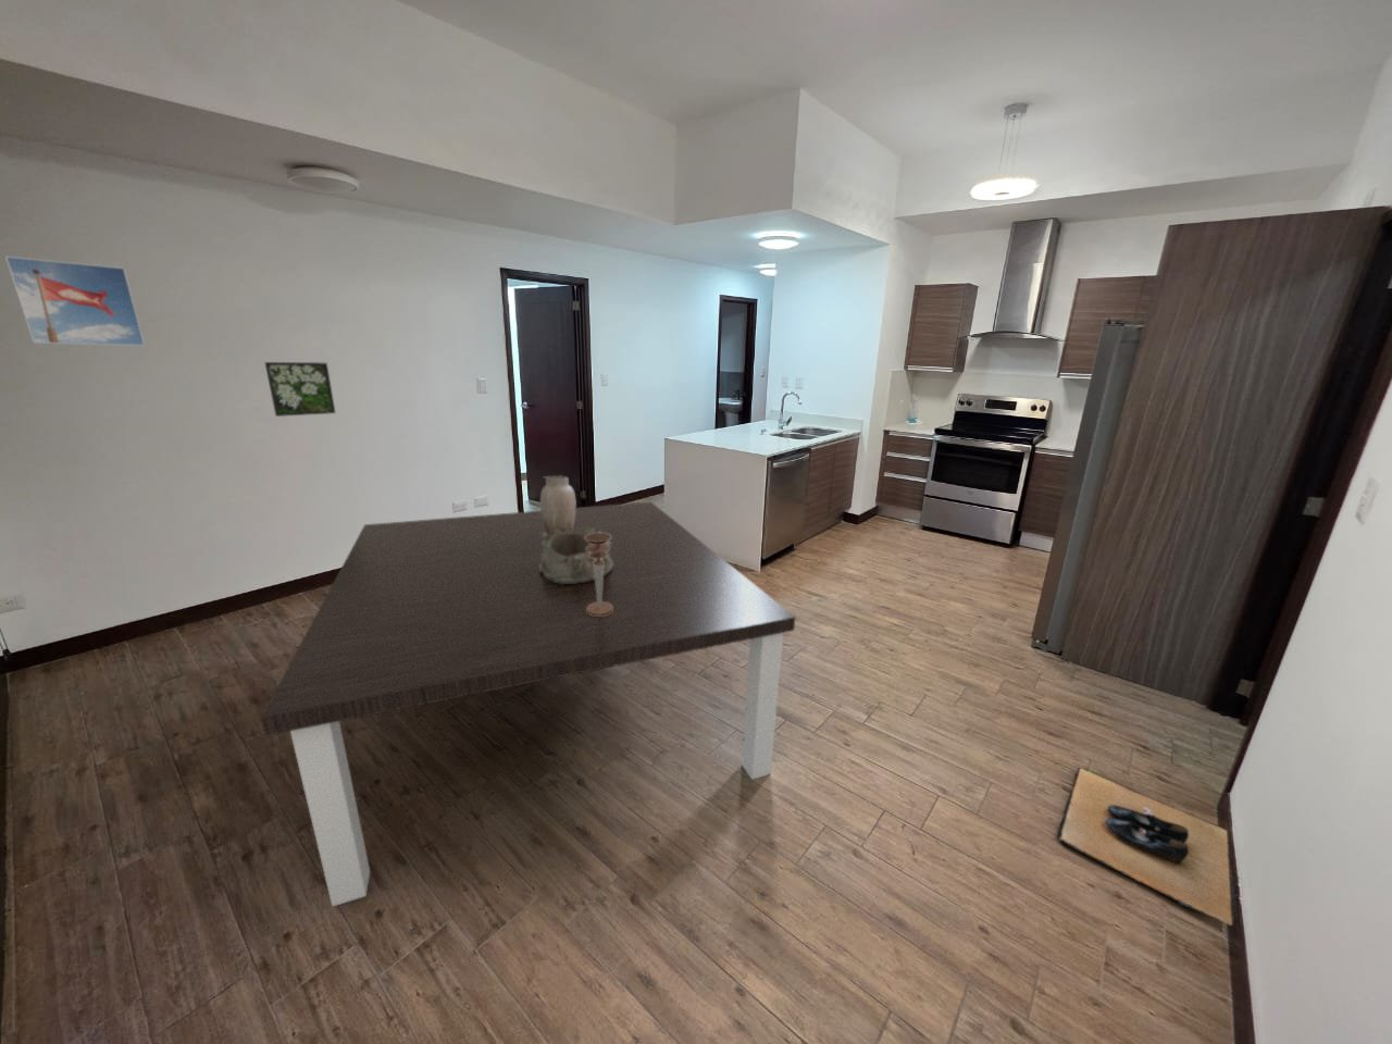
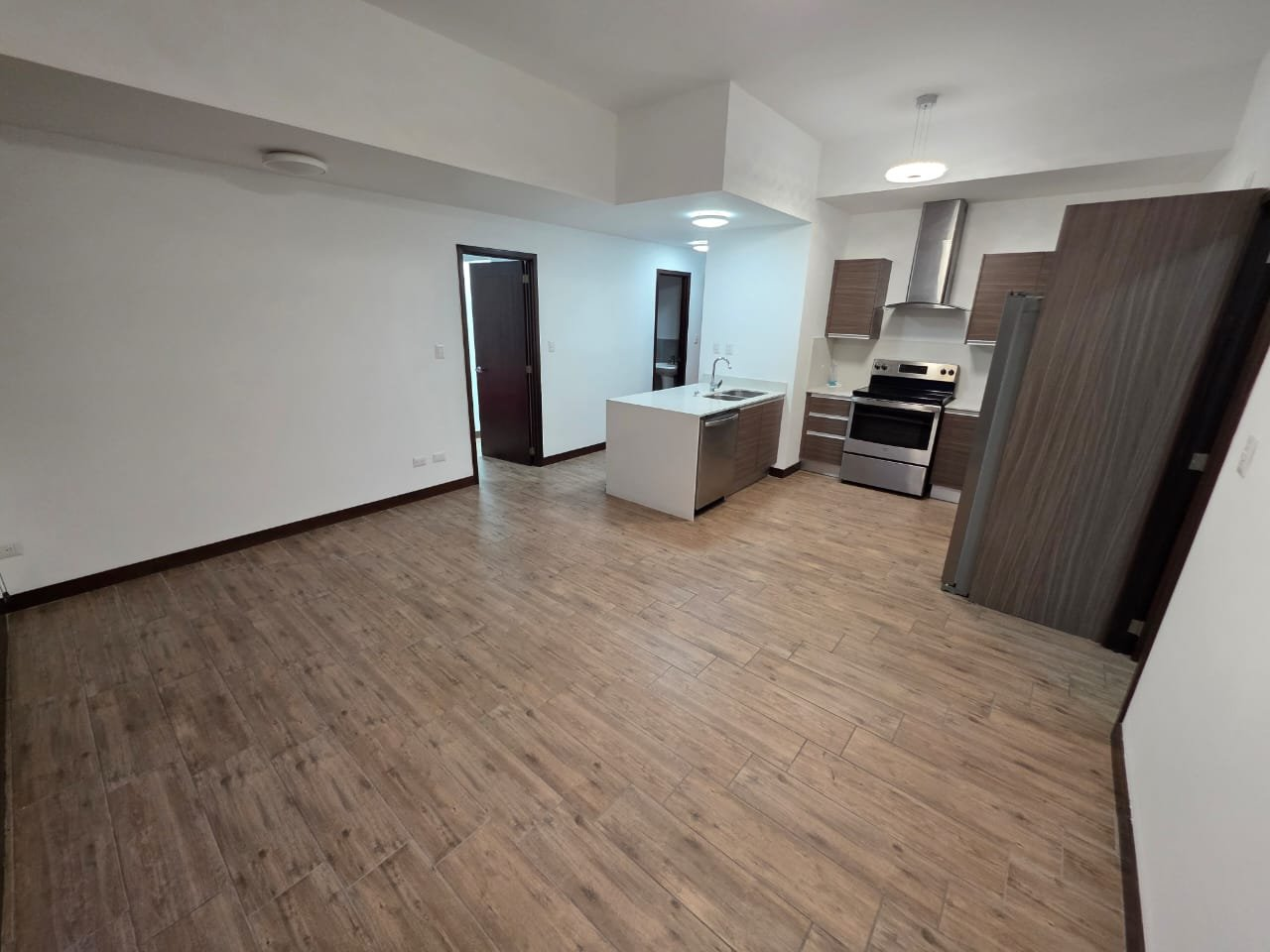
- vase (558, 506)
- dining table (545, 634)
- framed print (79, 304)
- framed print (301, 388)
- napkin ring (575, 552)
- shoe (1146, 828)
- candlestick (598, 564)
